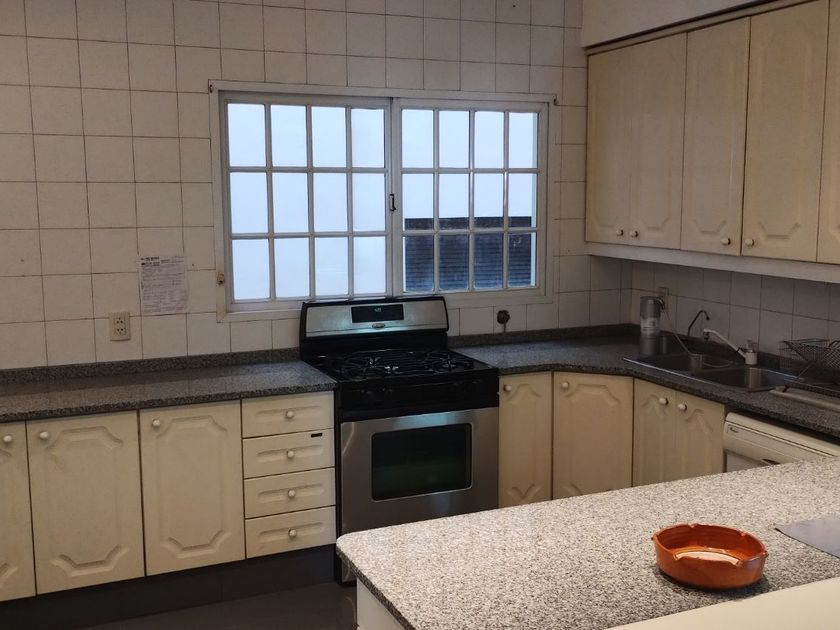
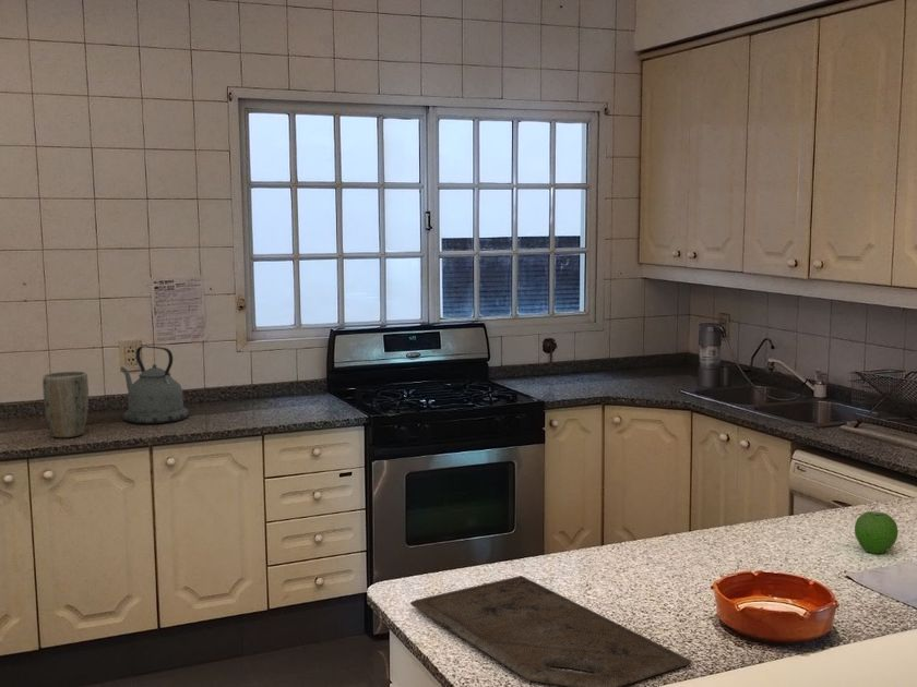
+ plant pot (67, 403)
+ kettle (151, 382)
+ cutting board (540, 629)
+ fruit (876, 532)
